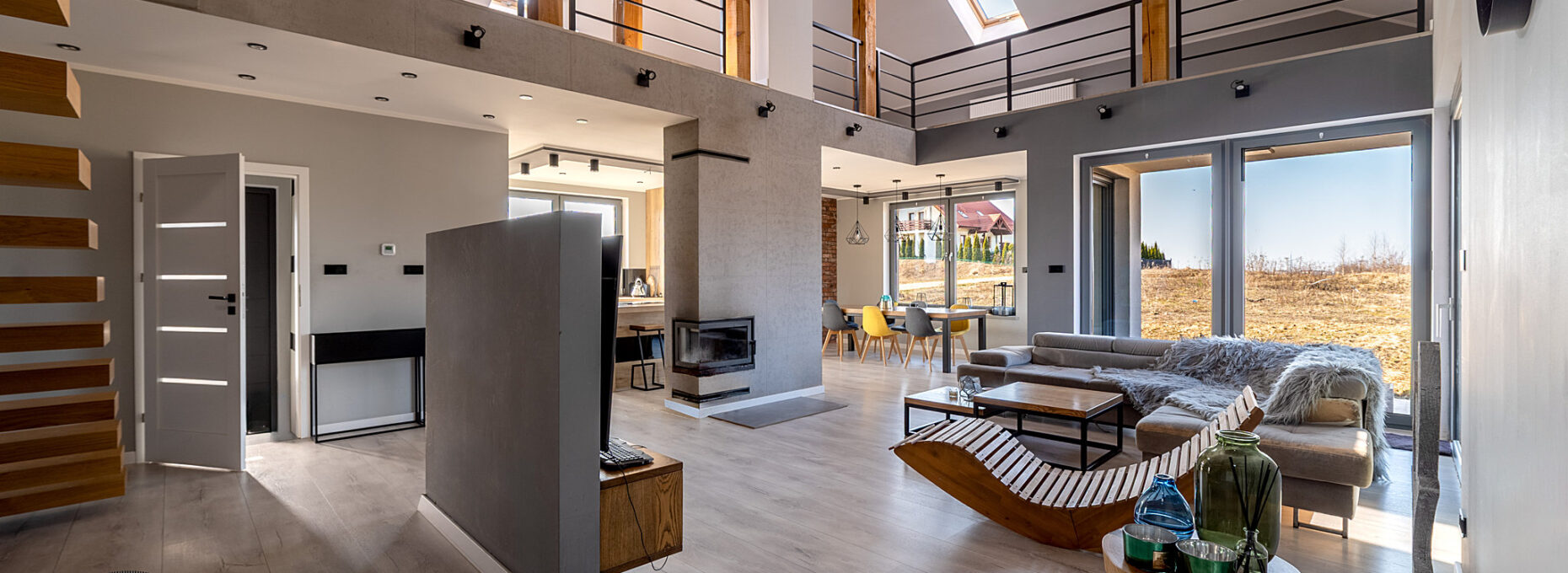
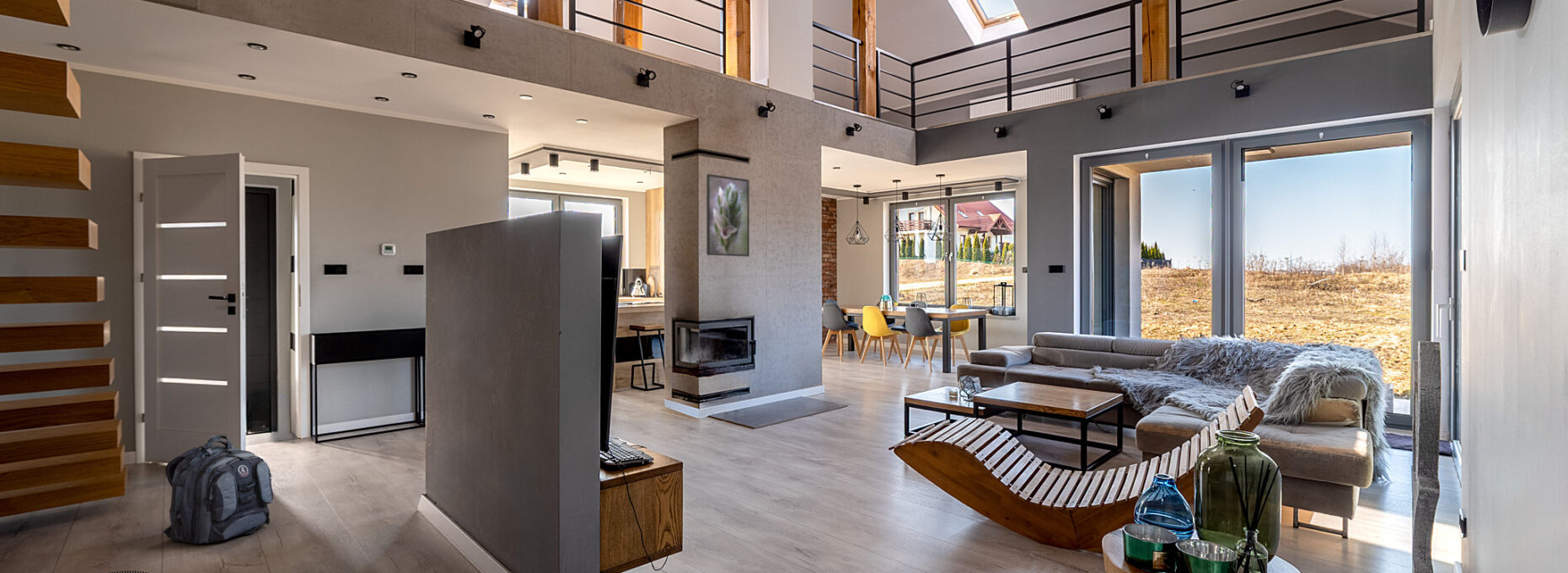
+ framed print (728, 216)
+ backpack (218, 483)
